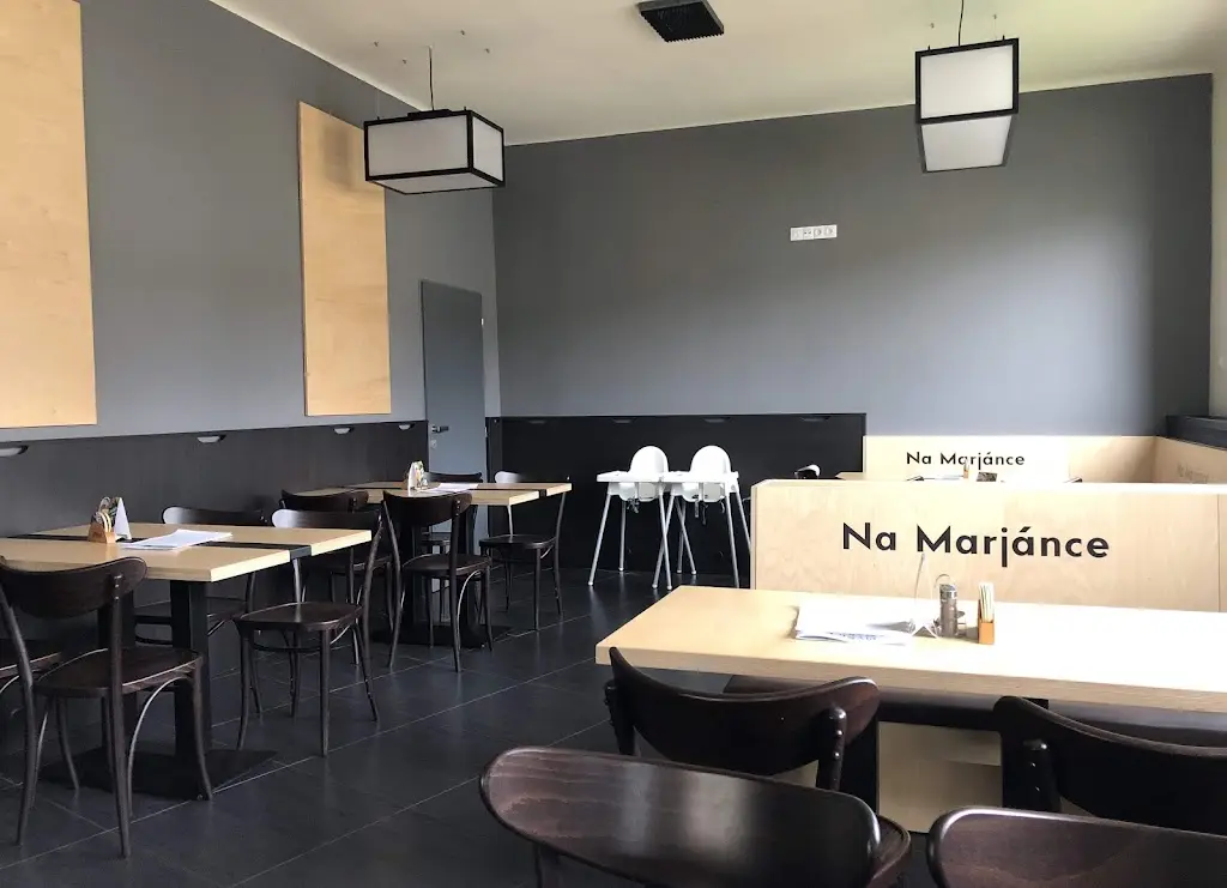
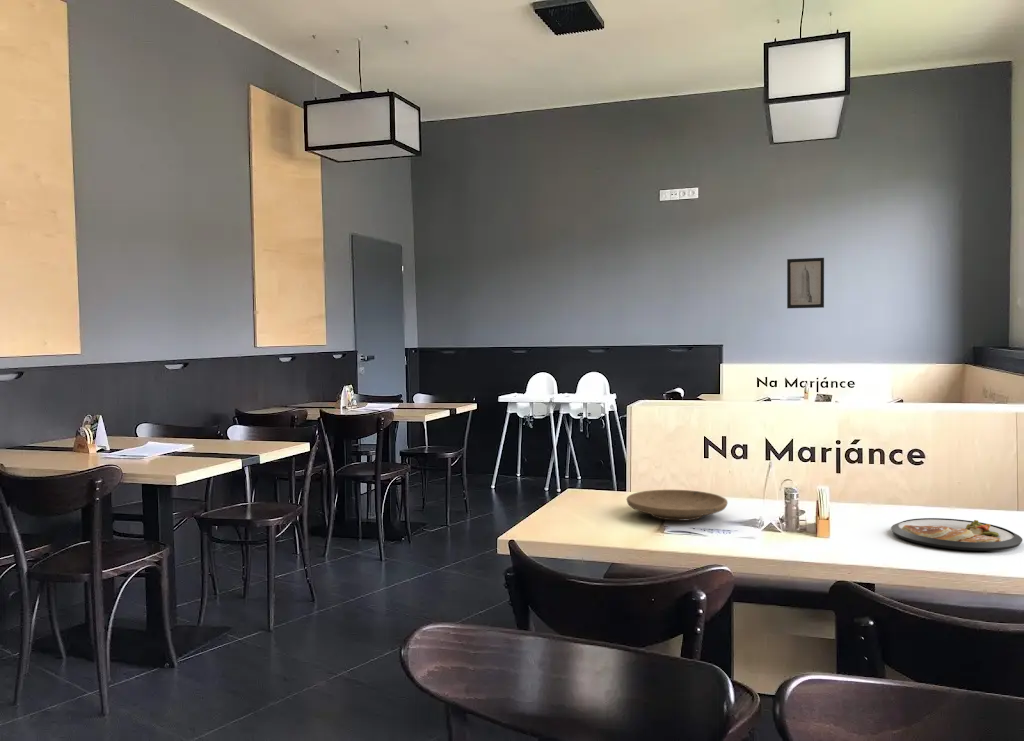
+ plate (676, 507)
+ wall art (805, 283)
+ dish (954, 530)
